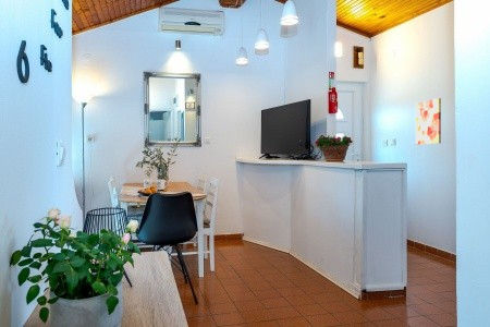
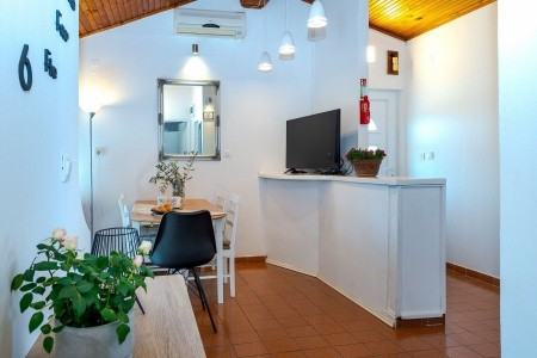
- wall art (427, 122)
